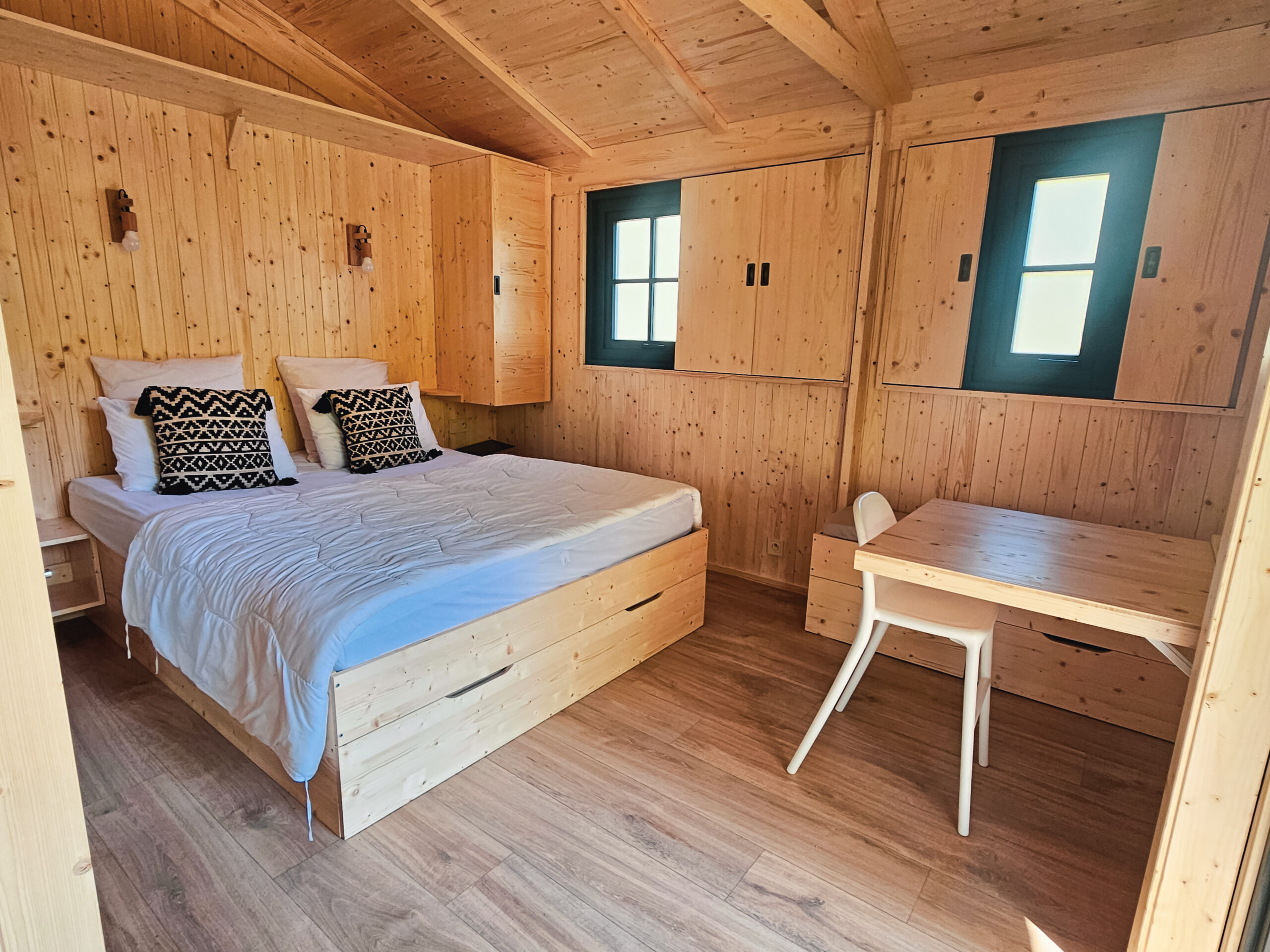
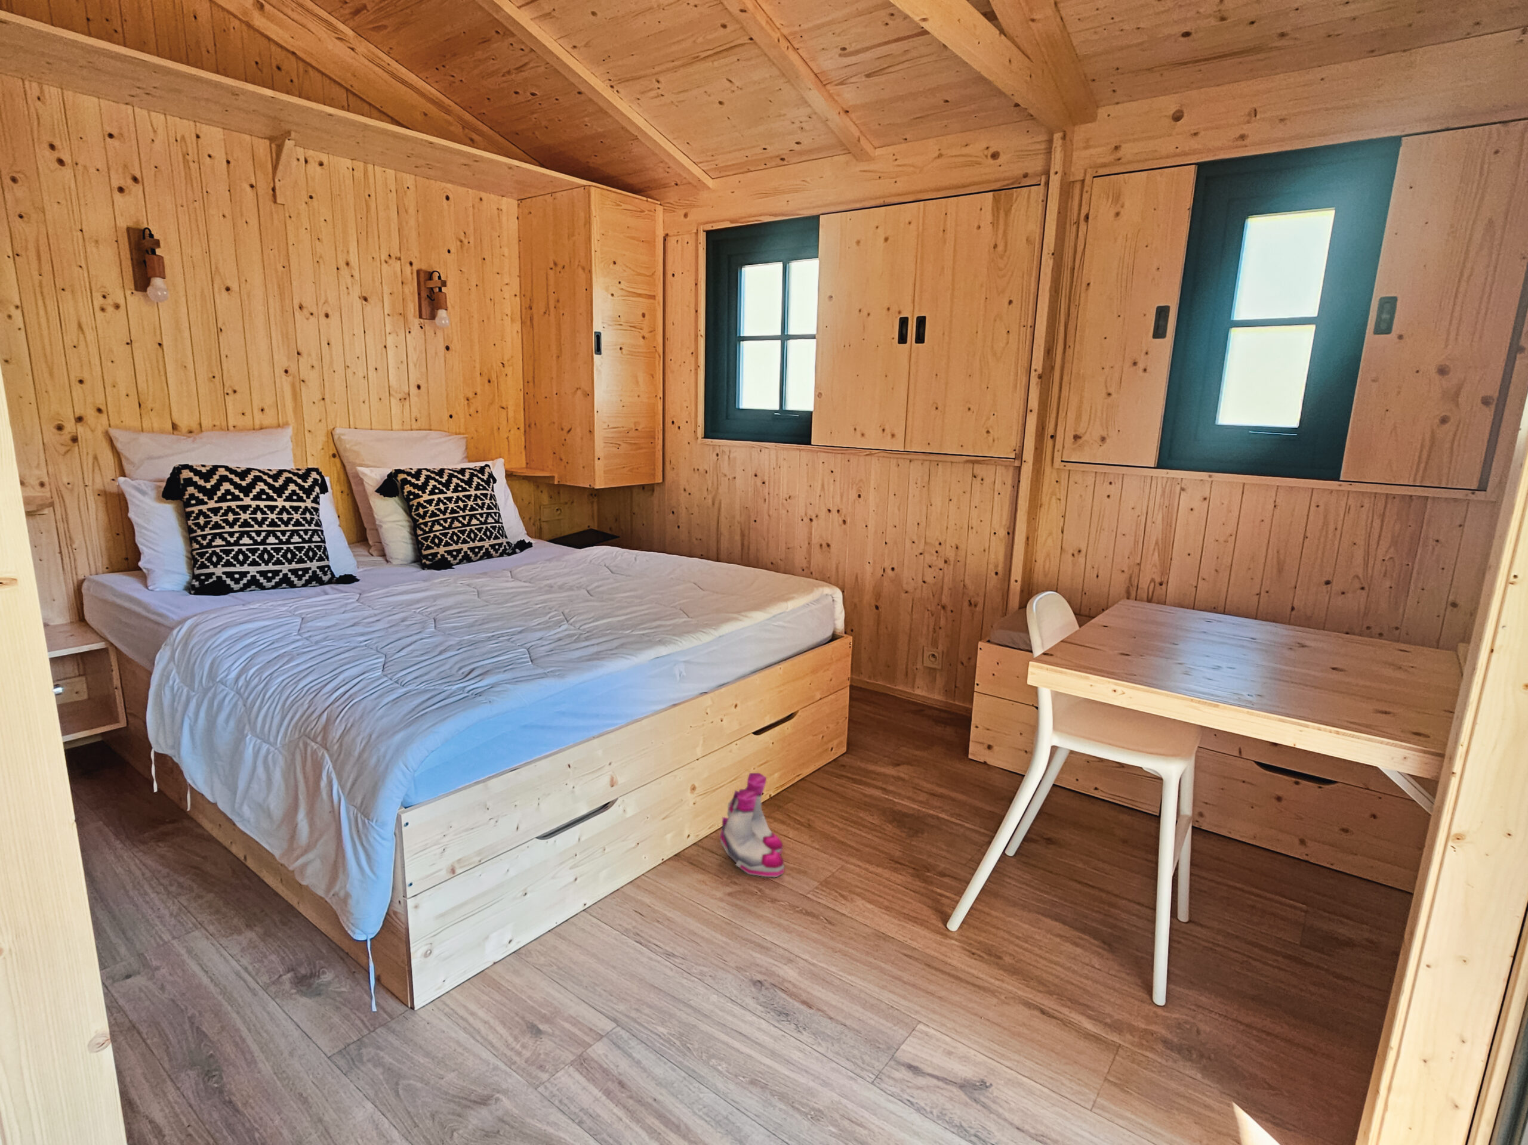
+ boots (754, 818)
